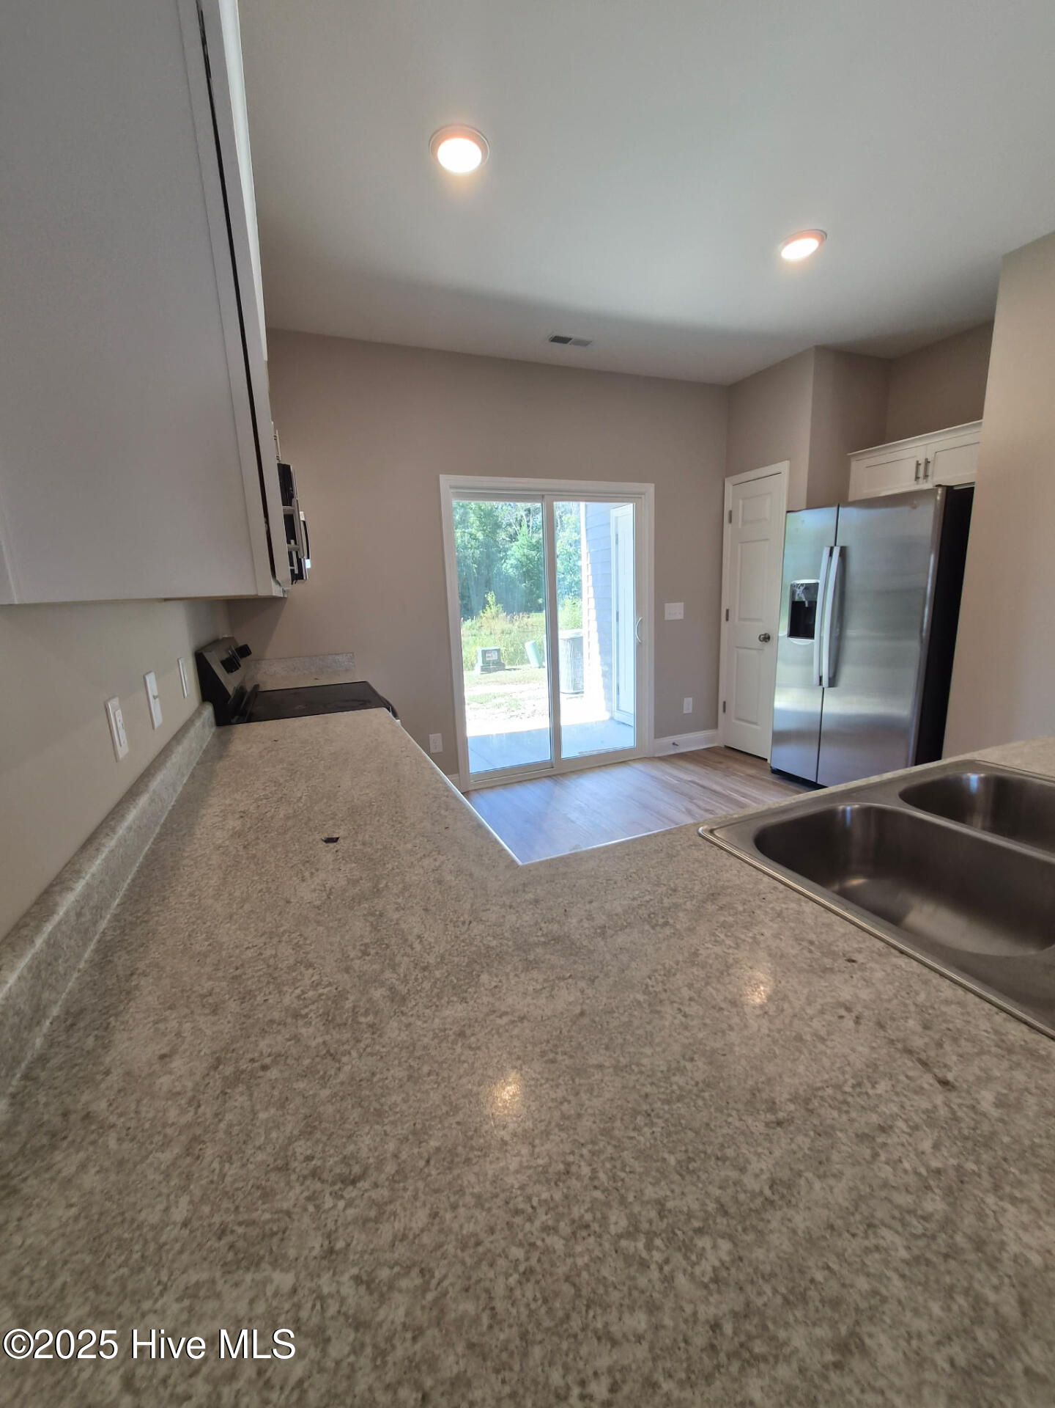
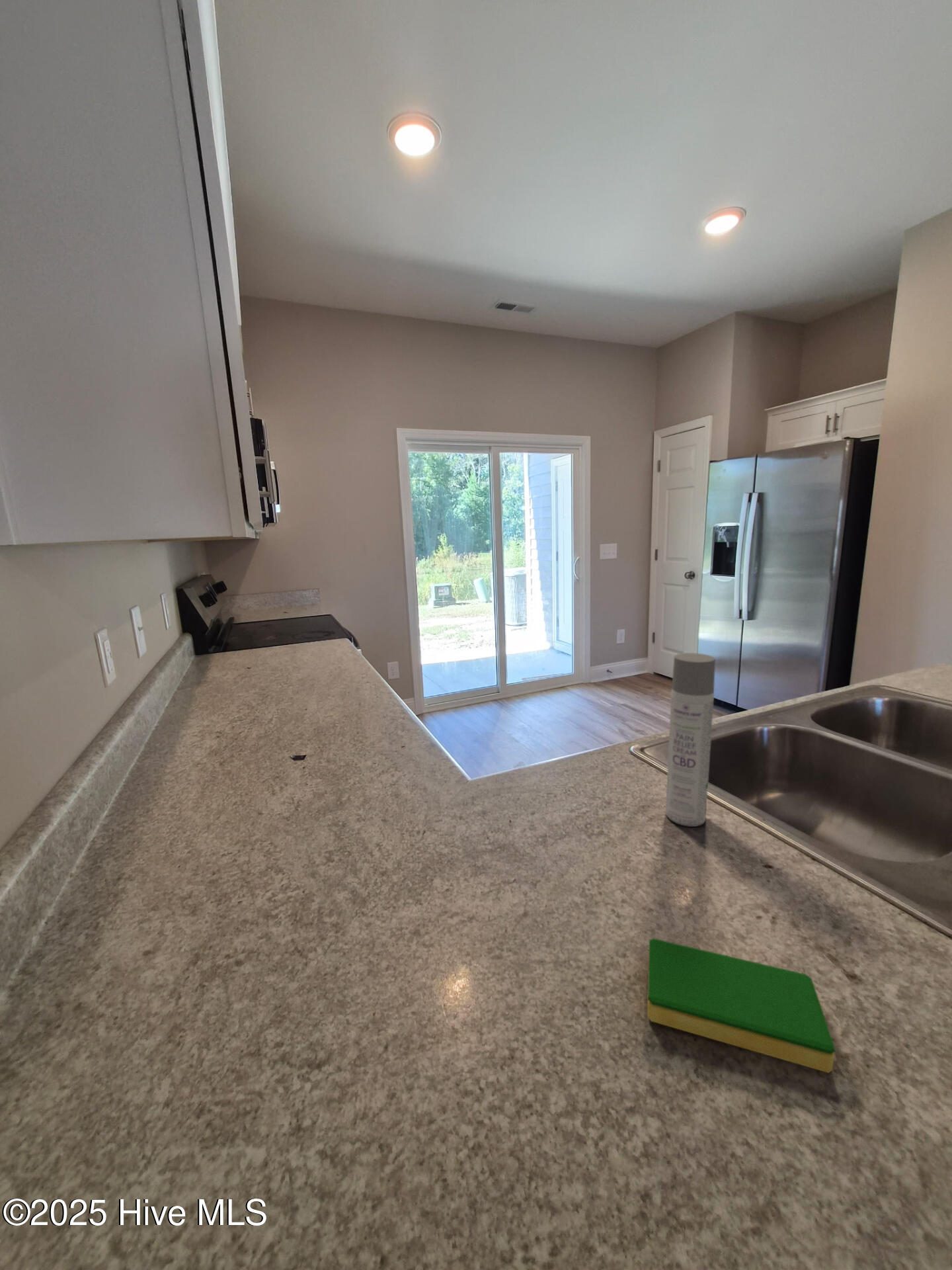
+ spray bottle (690, 739)
+ dish sponge (730, 997)
